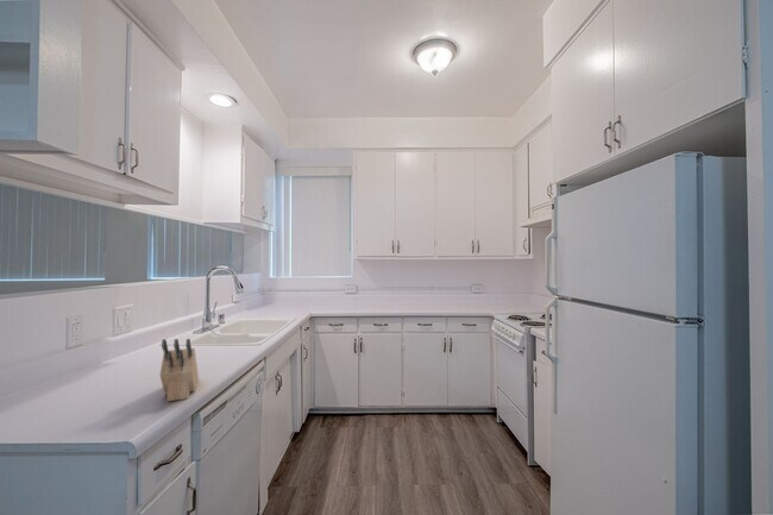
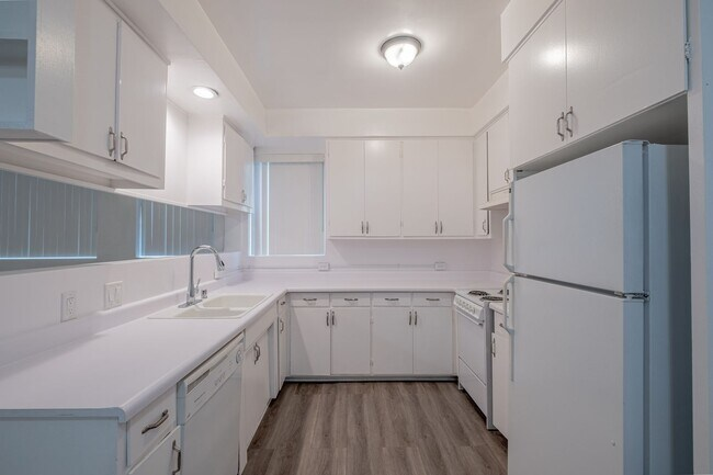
- knife block (180, 363)
